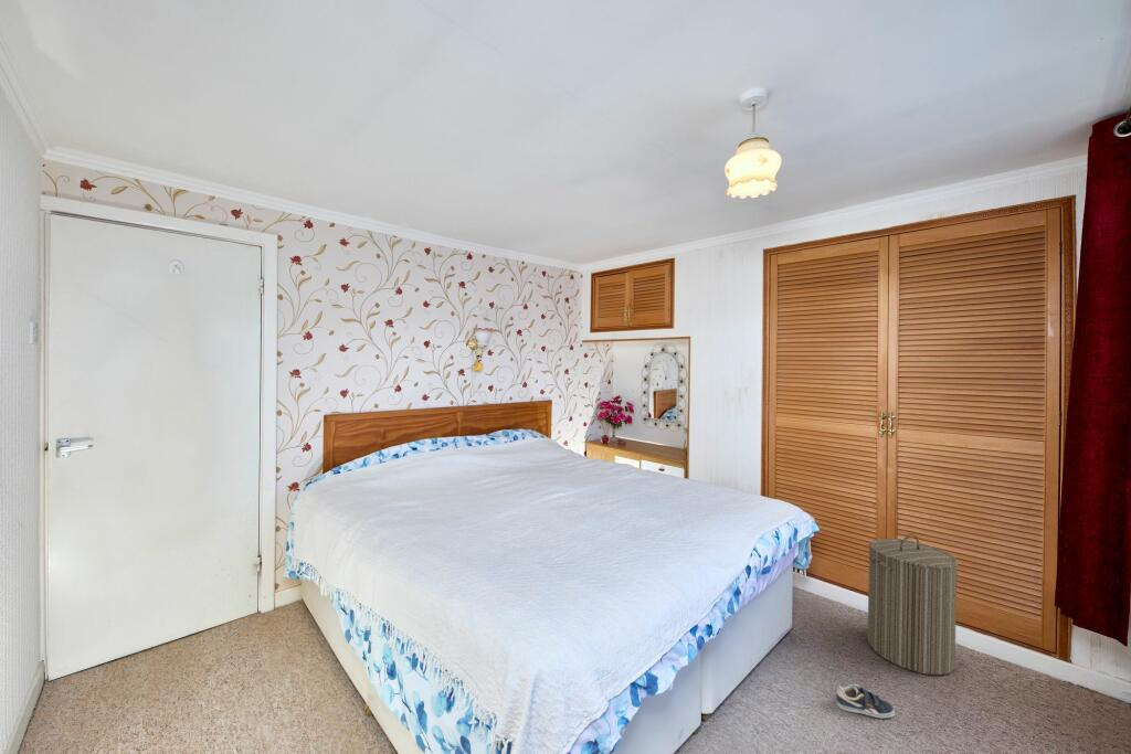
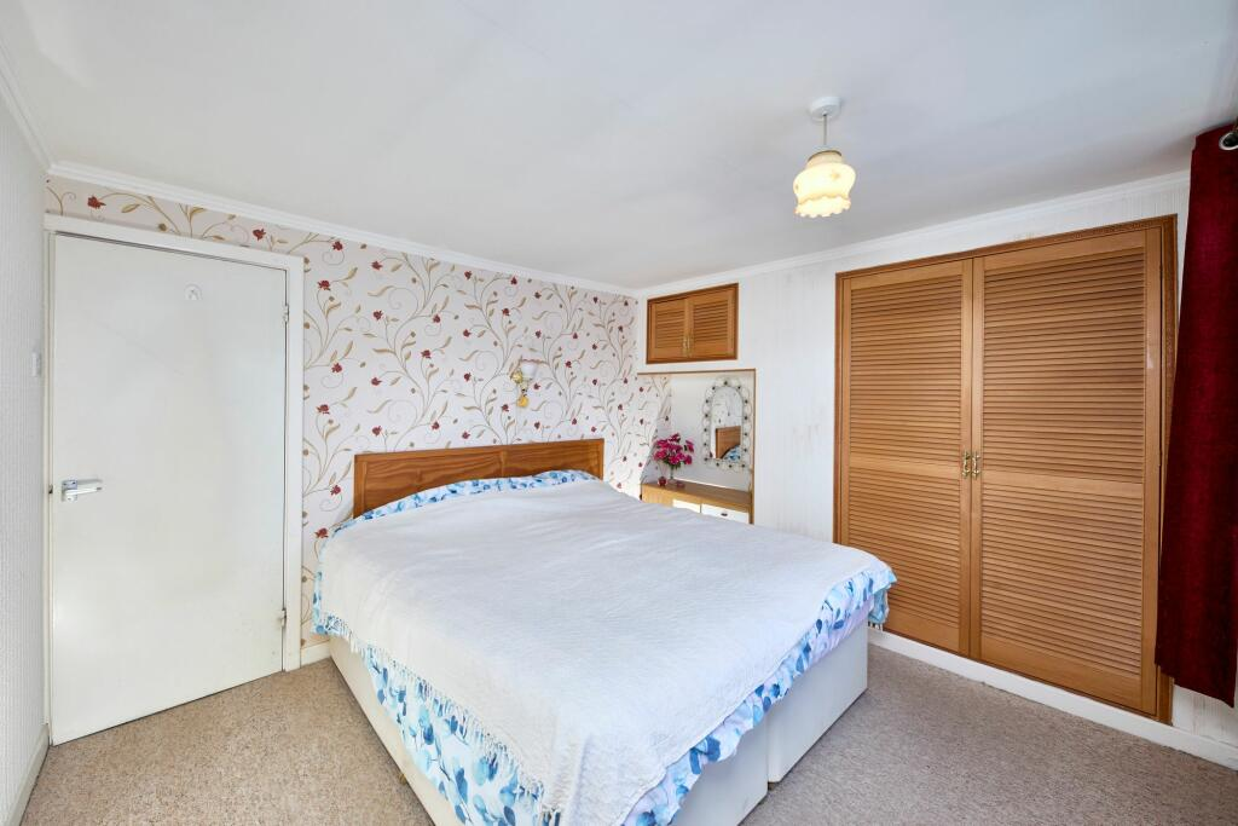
- laundry hamper (910, 593)
- sneaker (865, 700)
